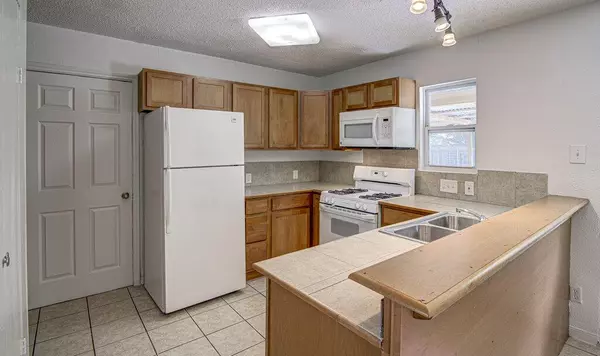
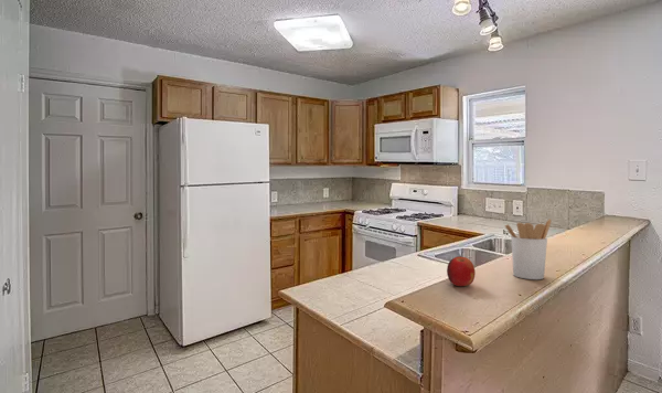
+ fruit (460, 270)
+ utensil holder (528, 247)
